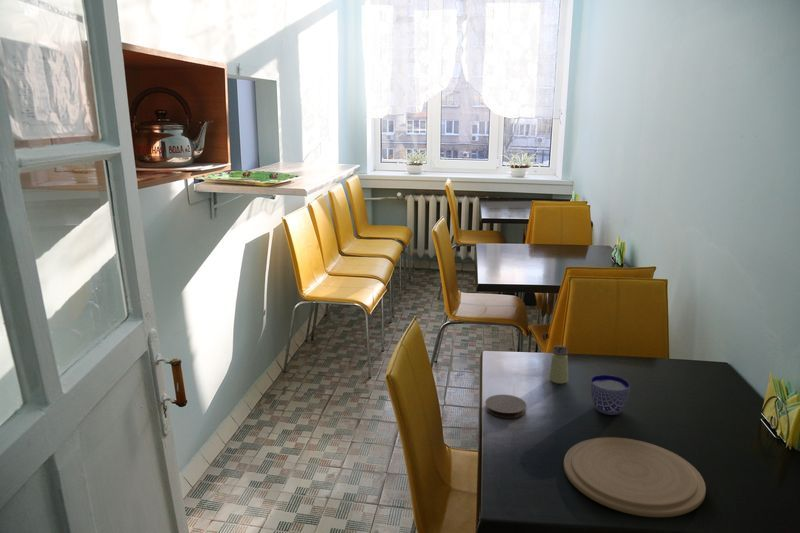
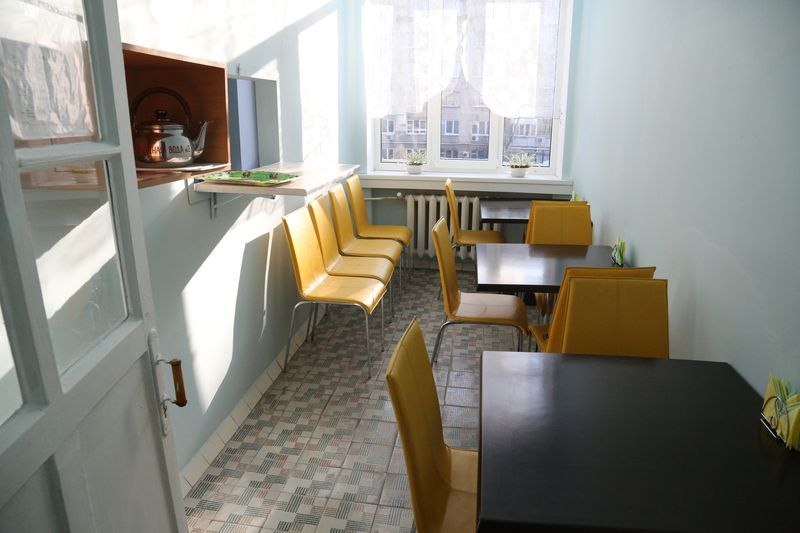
- saltshaker (559, 363)
- cup (611, 394)
- plate (631, 471)
- coaster (505, 406)
